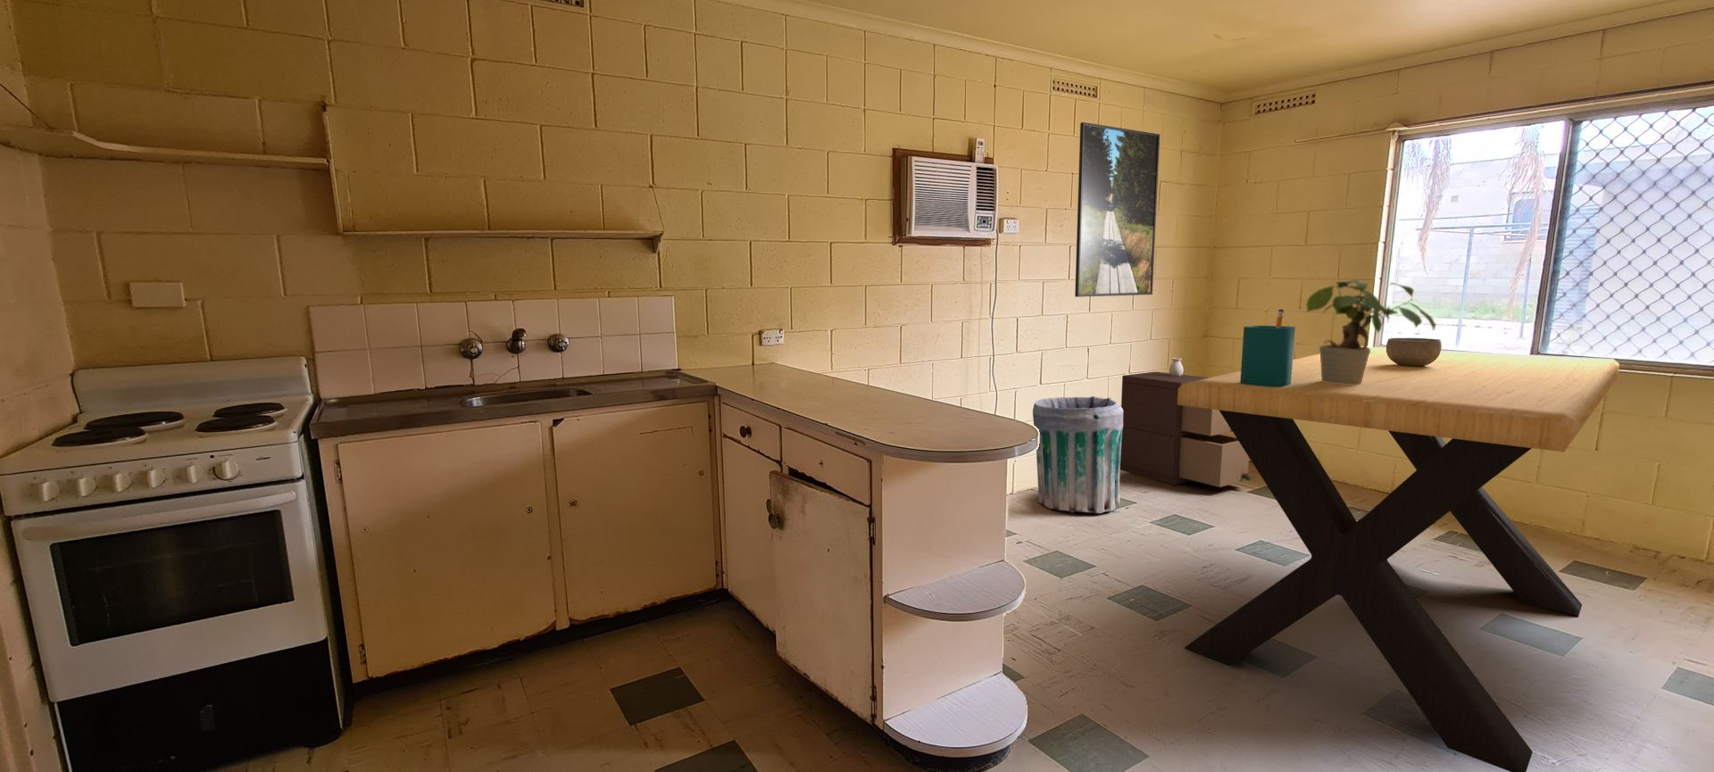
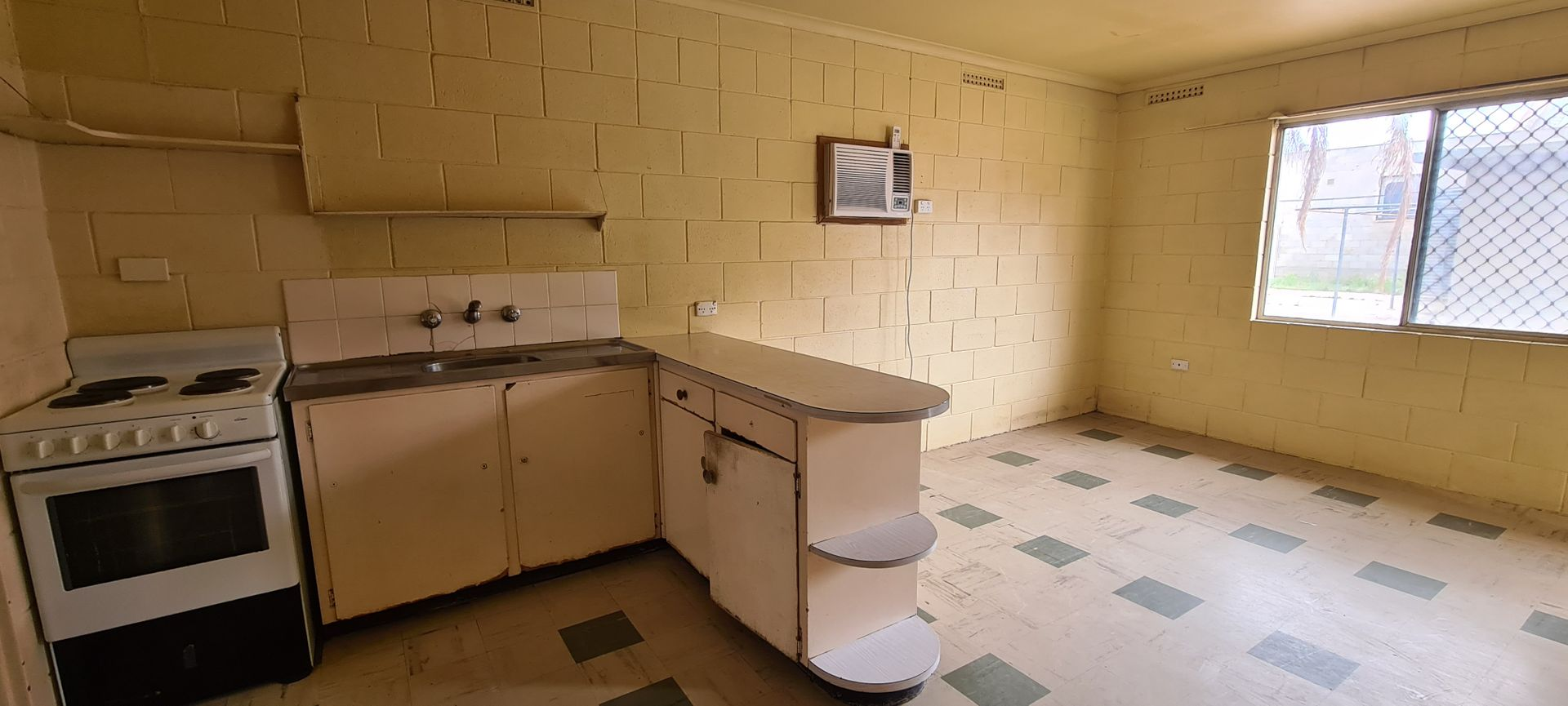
- trash can (1075, 451)
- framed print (1117, 213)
- bowl (1412, 352)
- potted plant (1362, 330)
- storage cabinet (1187, 420)
- dining table (1413, 473)
